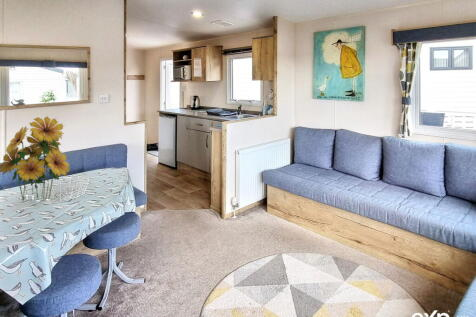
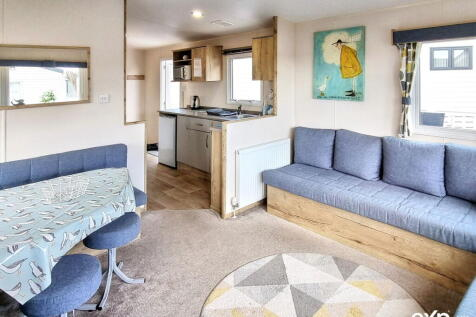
- flower bouquet (34, 158)
